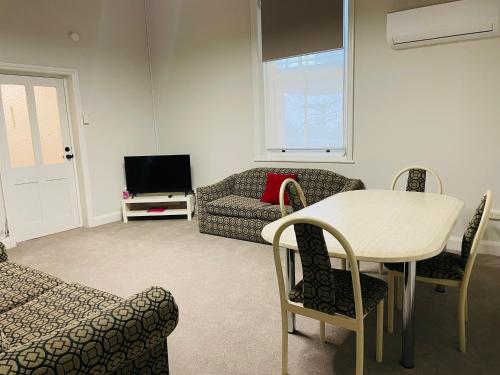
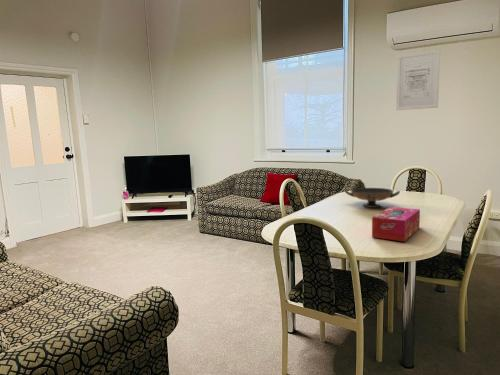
+ decorative bowl (371, 198)
+ tissue box (396, 222)
+ wall art (417, 81)
